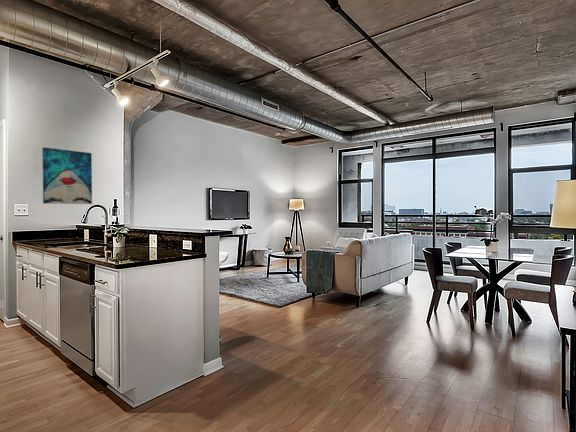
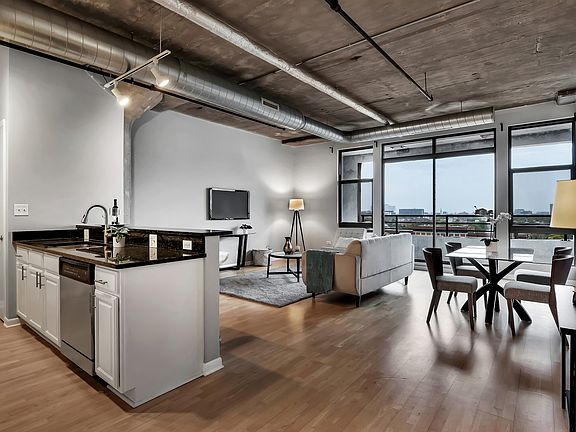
- wall art (68, 177)
